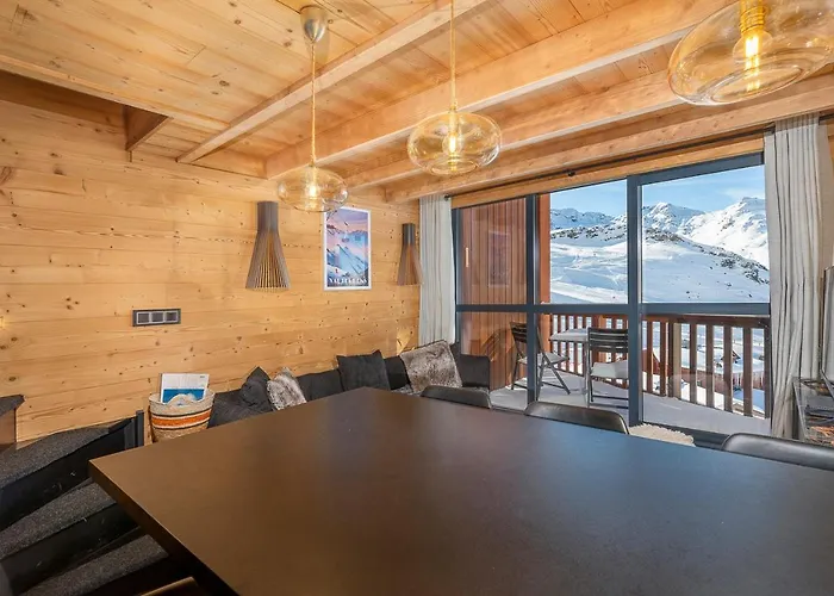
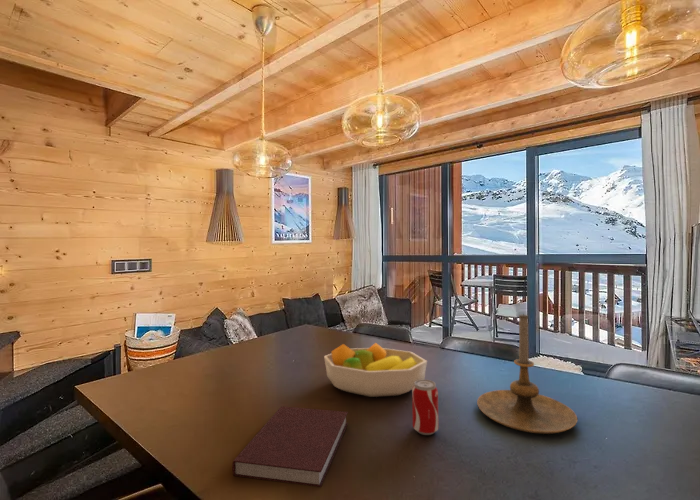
+ notebook (297, 439)
+ candle holder (524, 364)
+ beverage can (425, 406)
+ fruit bowl (374, 365)
